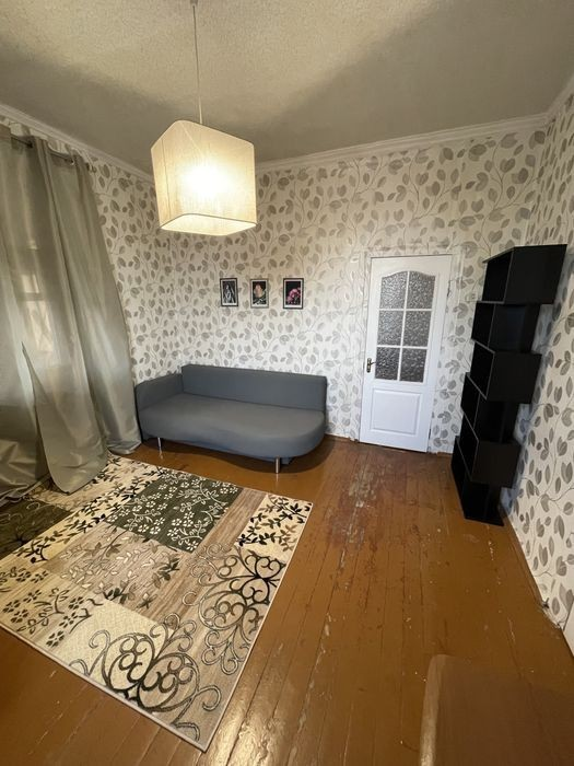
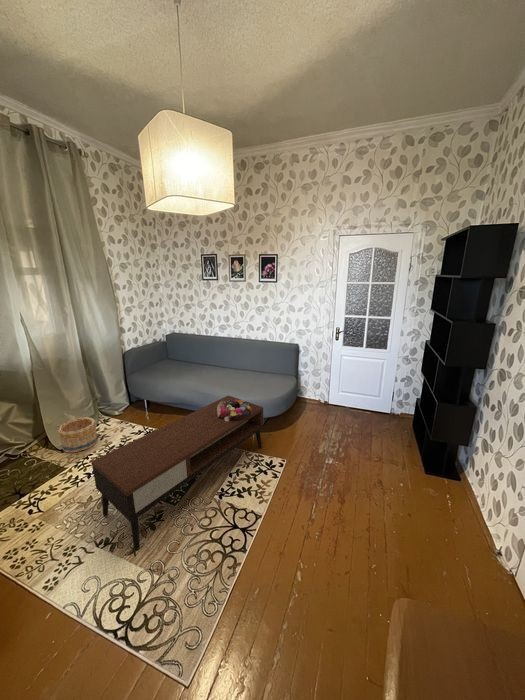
+ basket (78, 434)
+ coffee table (193, 452)
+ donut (234, 407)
